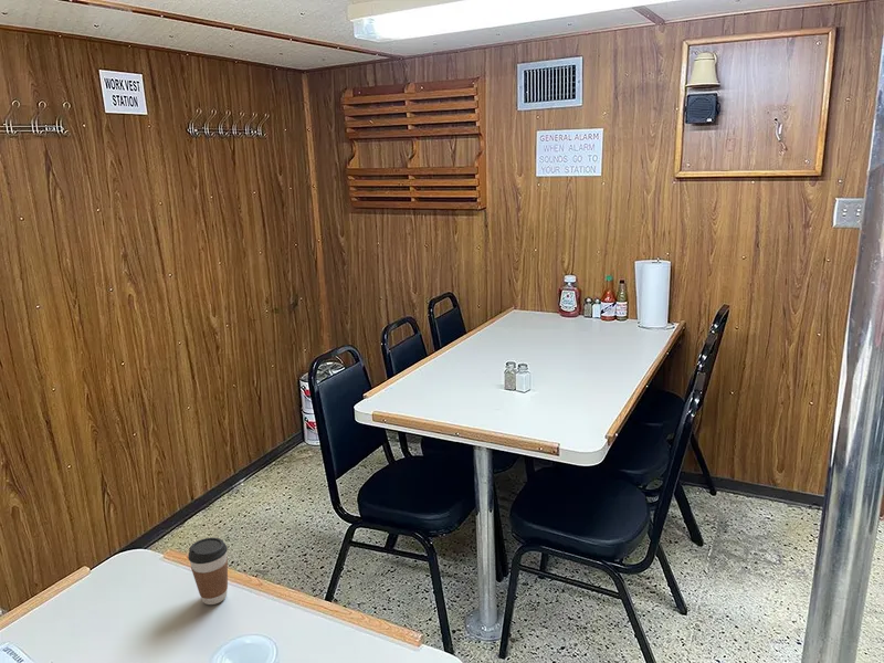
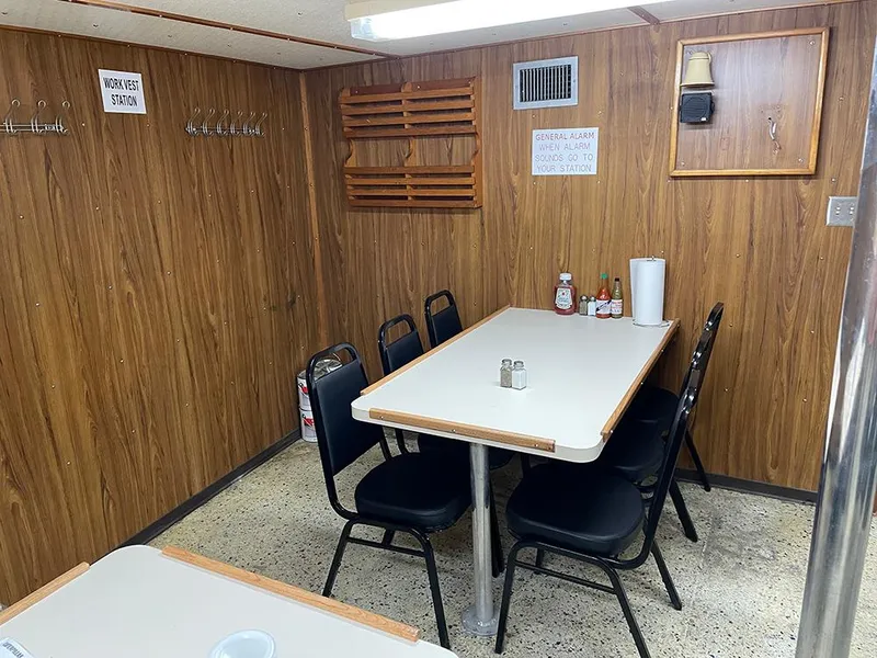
- coffee cup (210, 571)
